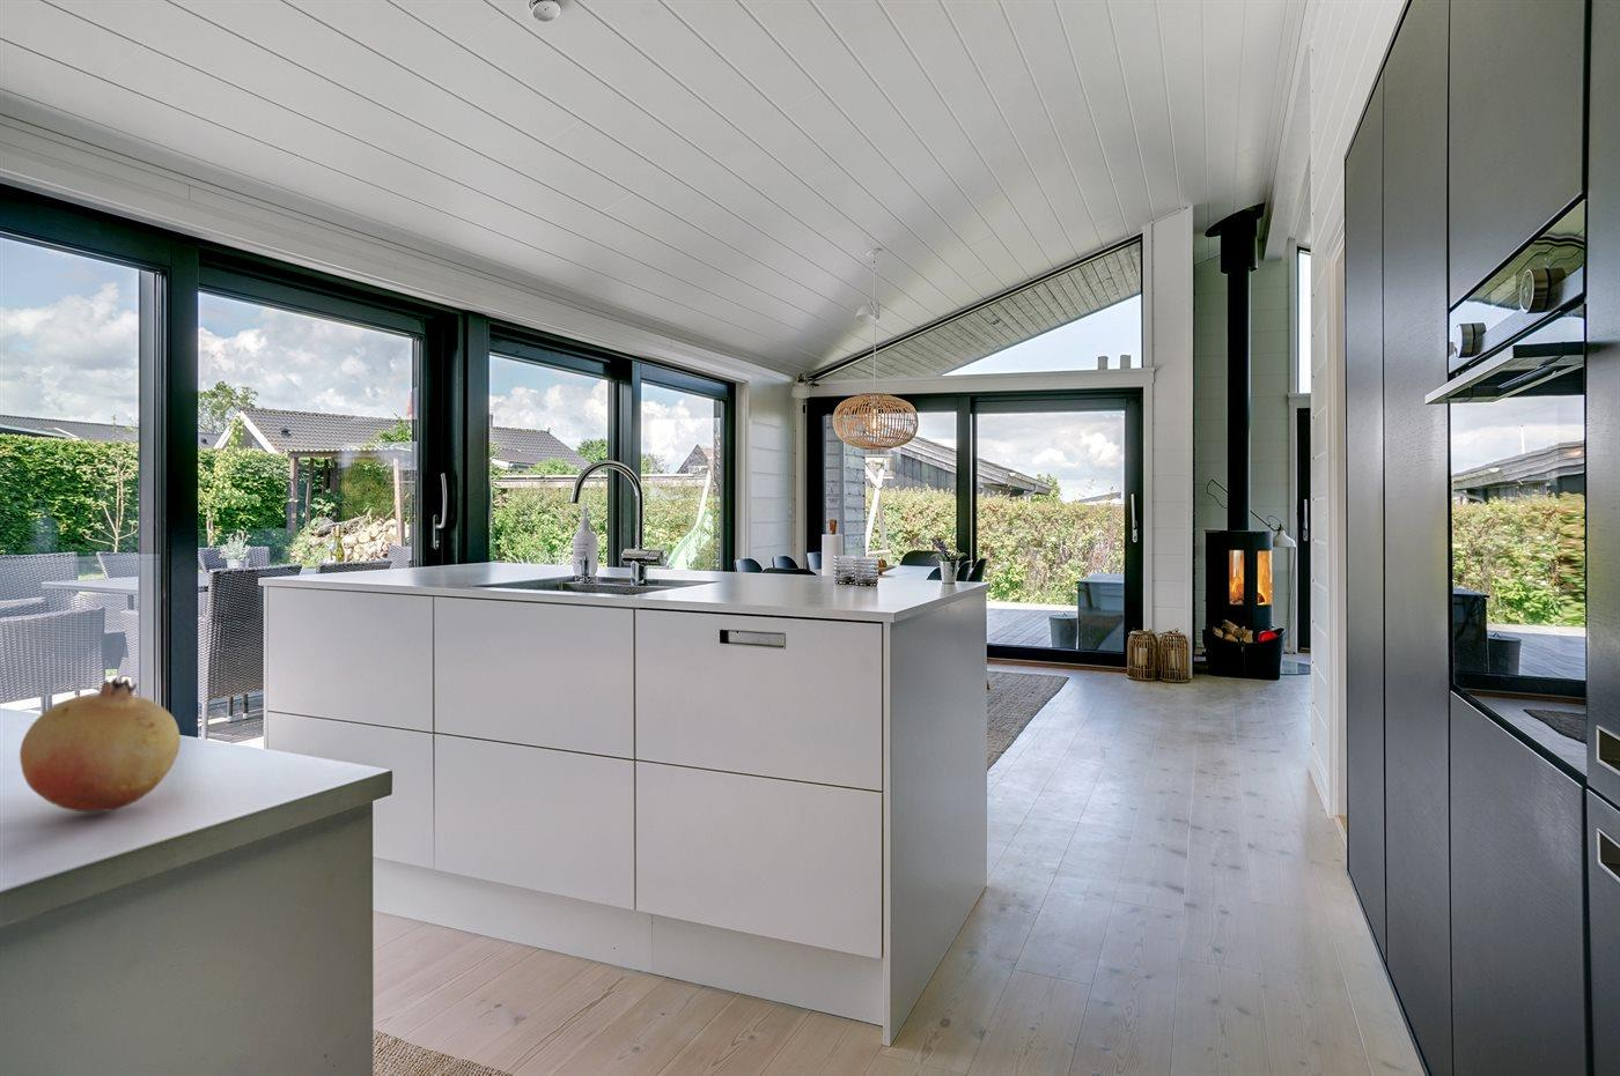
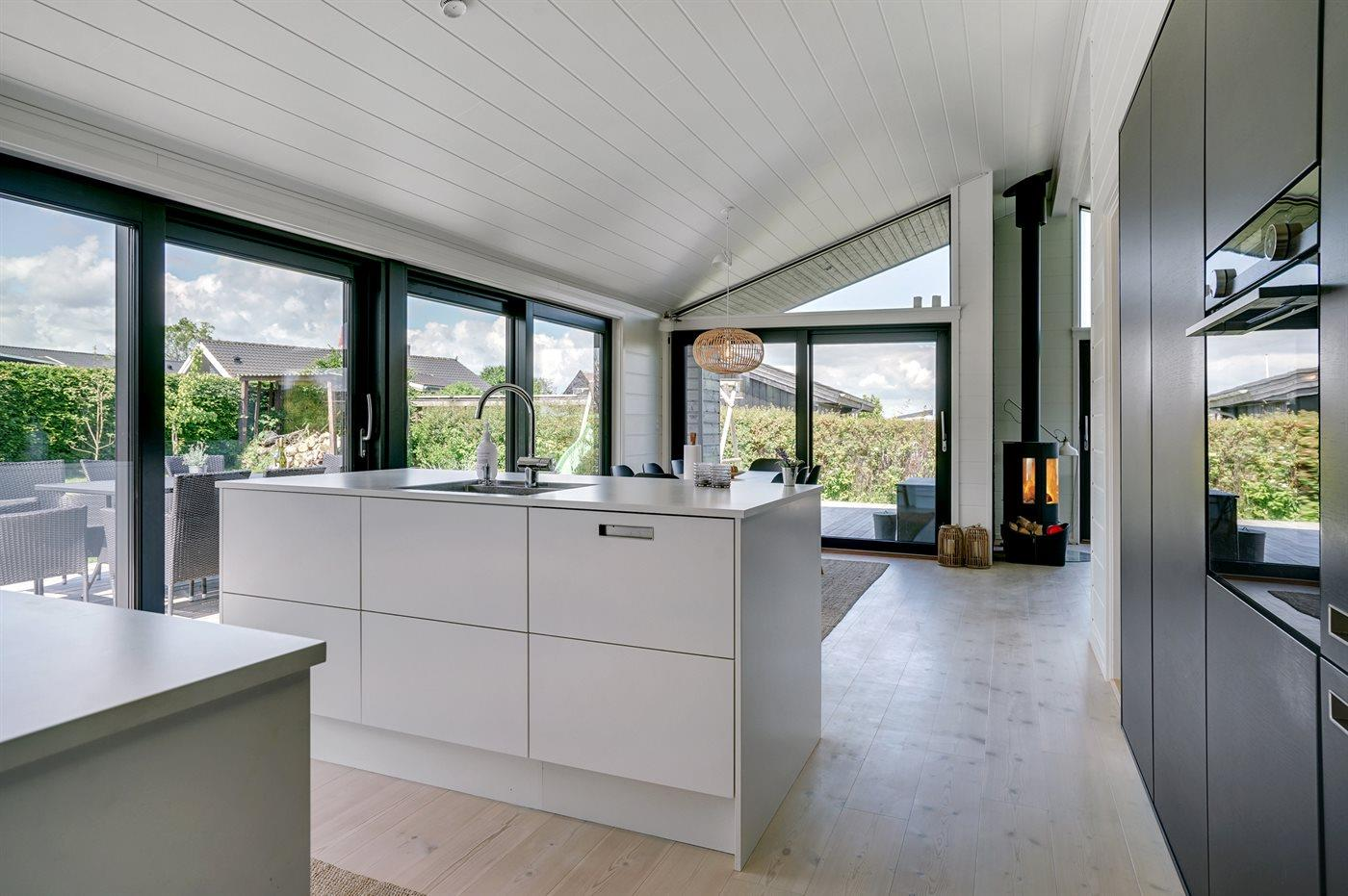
- fruit (105, 742)
